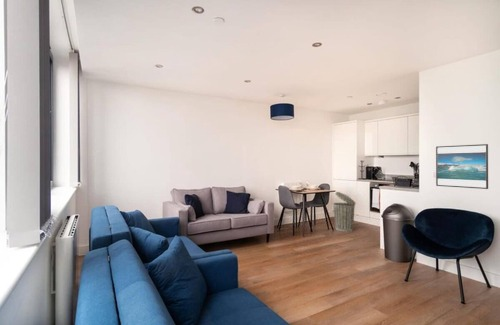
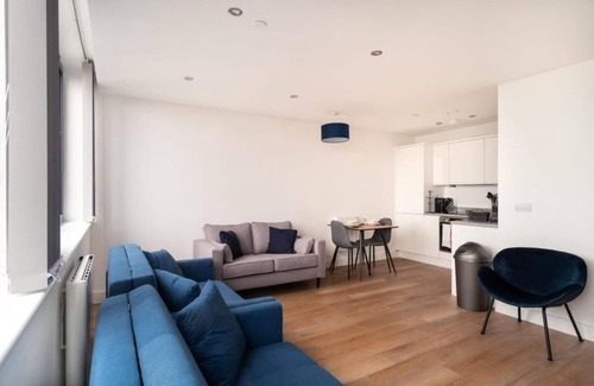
- trash can (344, 210)
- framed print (460, 166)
